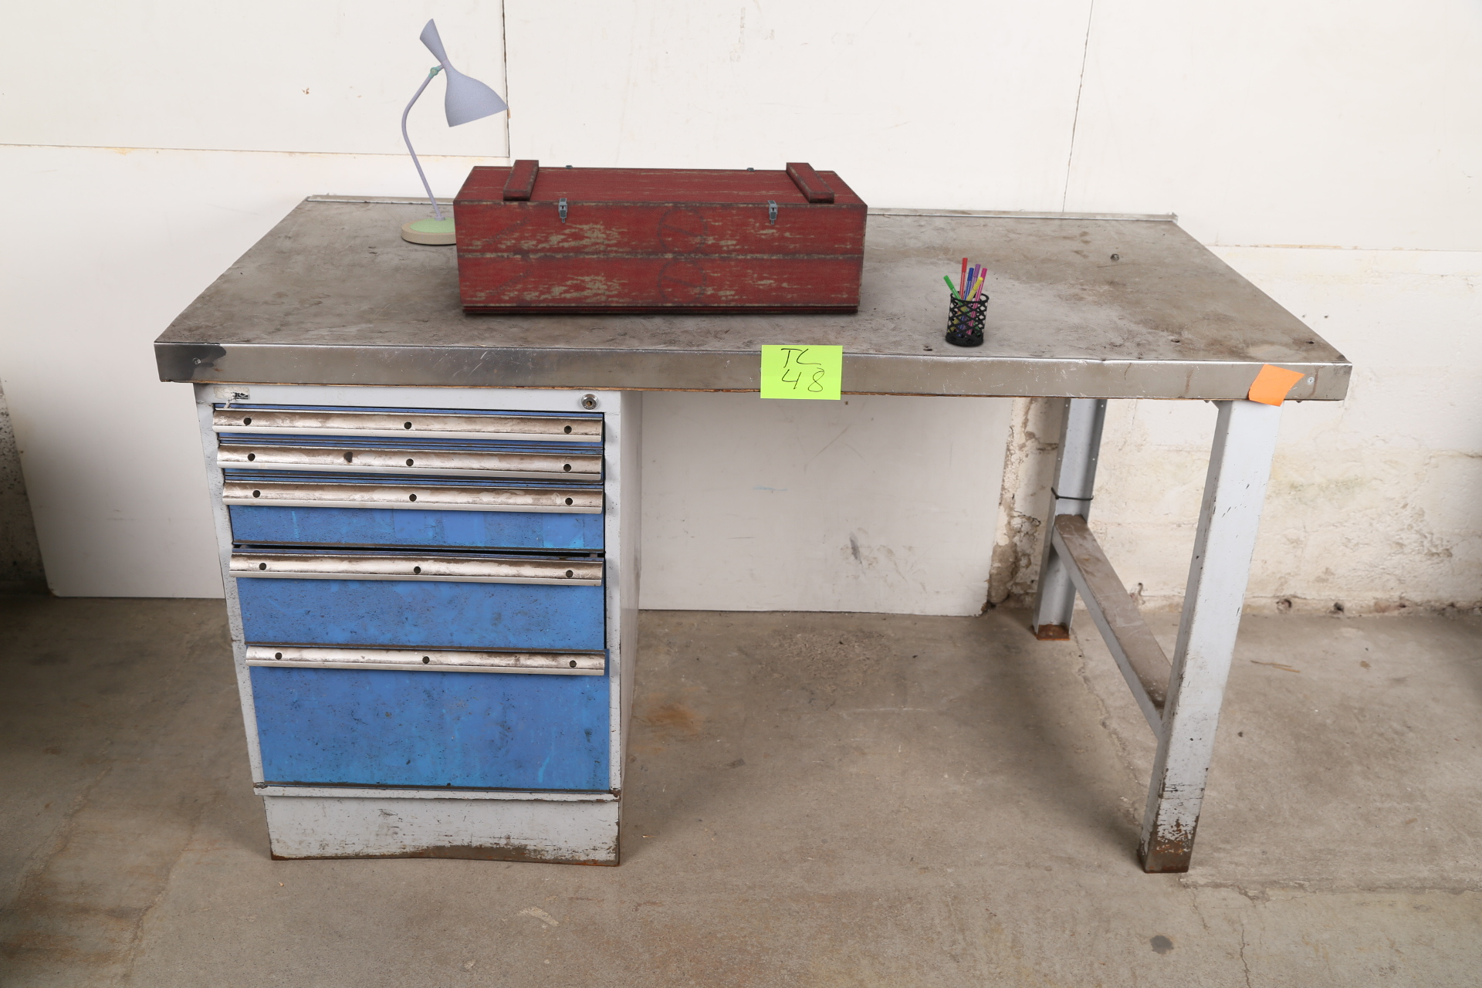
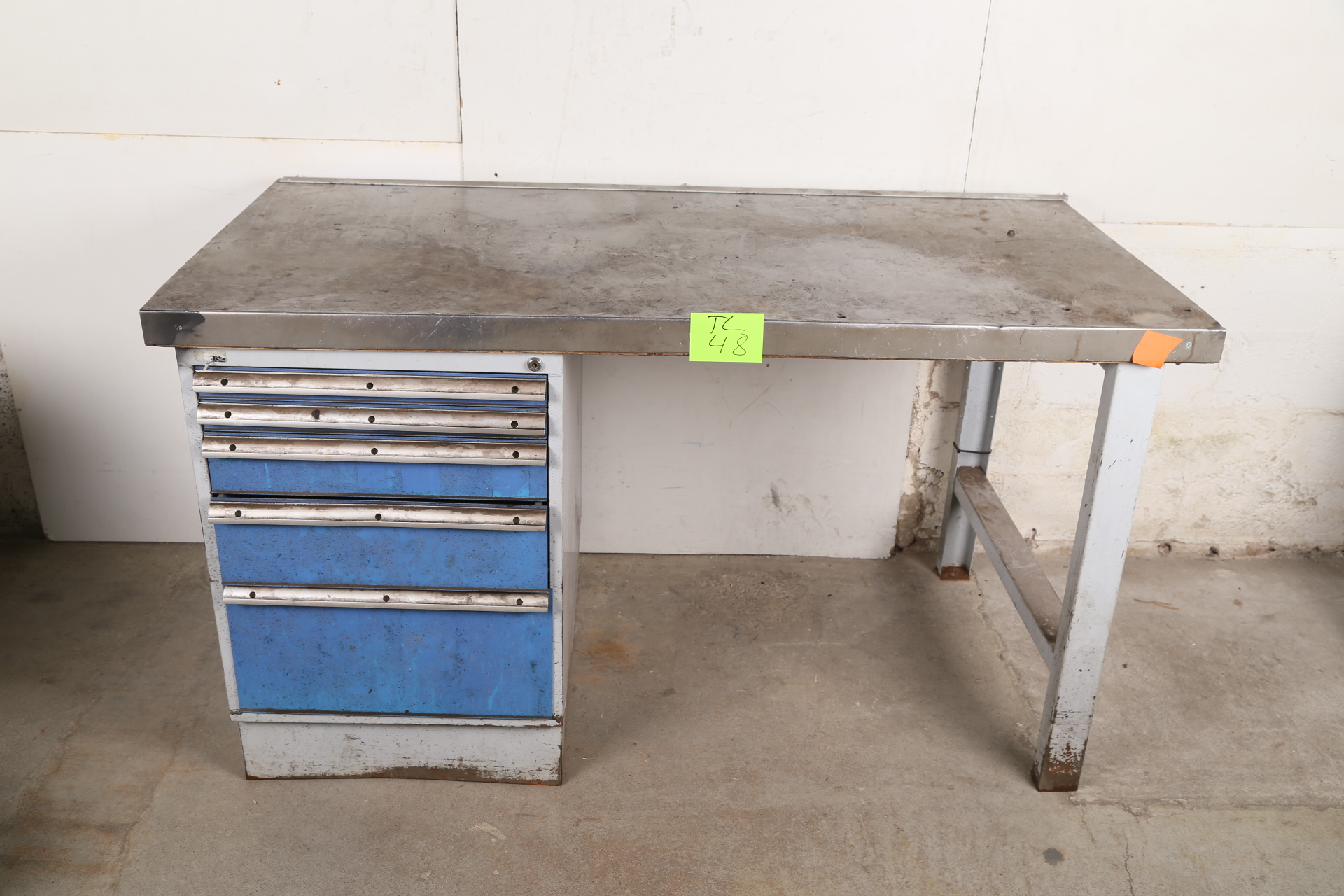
- wooden crate (659, 233)
- pen holder (964, 301)
- desk lamp (450, 127)
